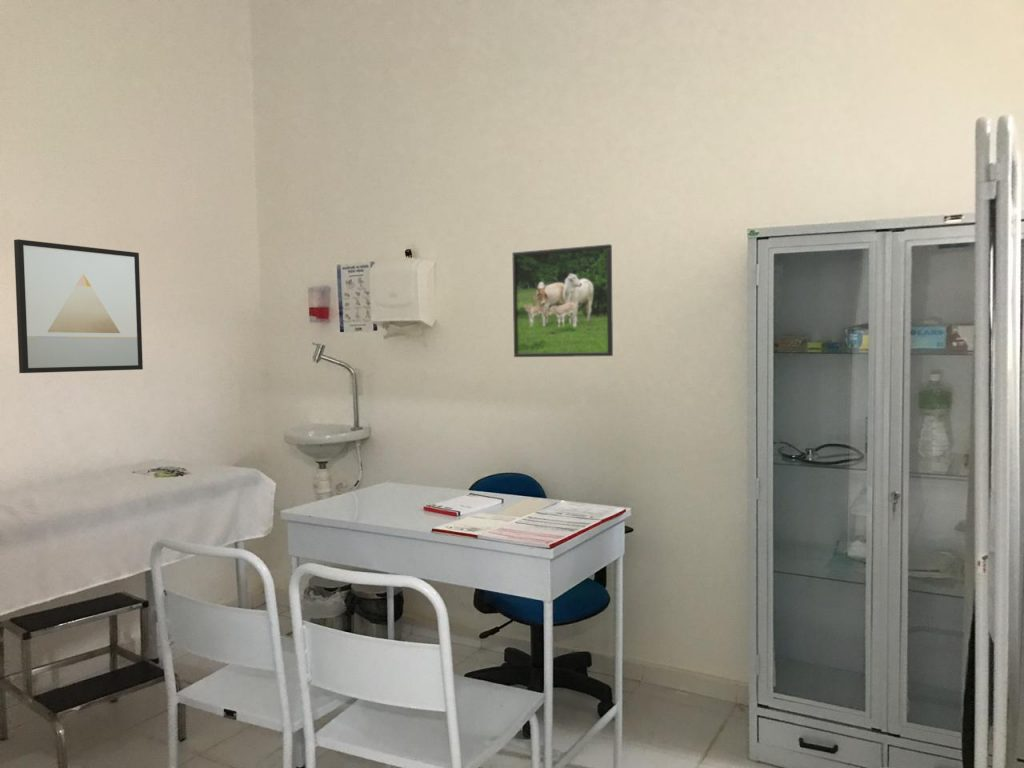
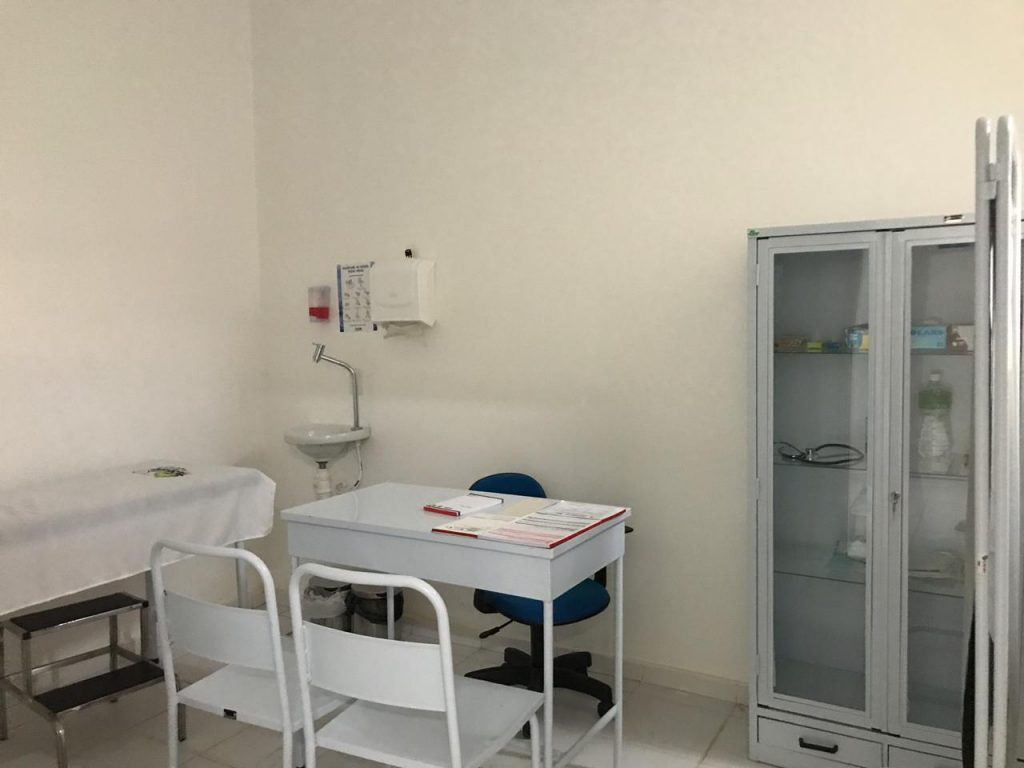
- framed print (561, 302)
- wall art (82, 309)
